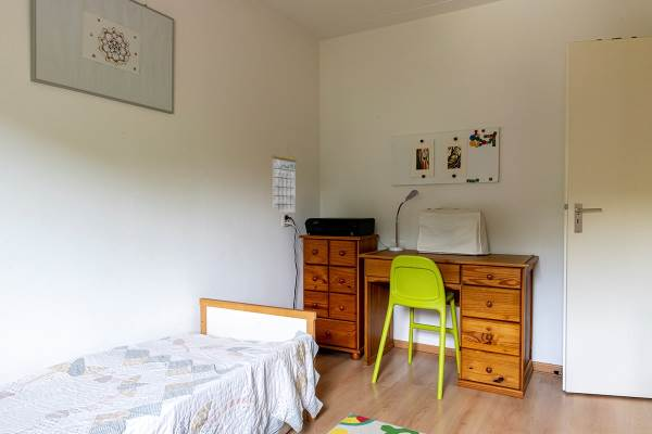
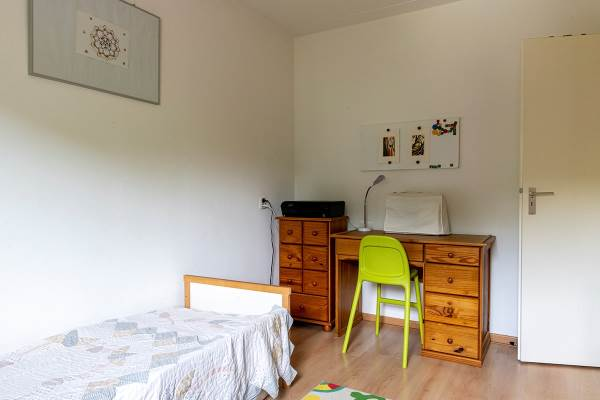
- calendar (284, 178)
